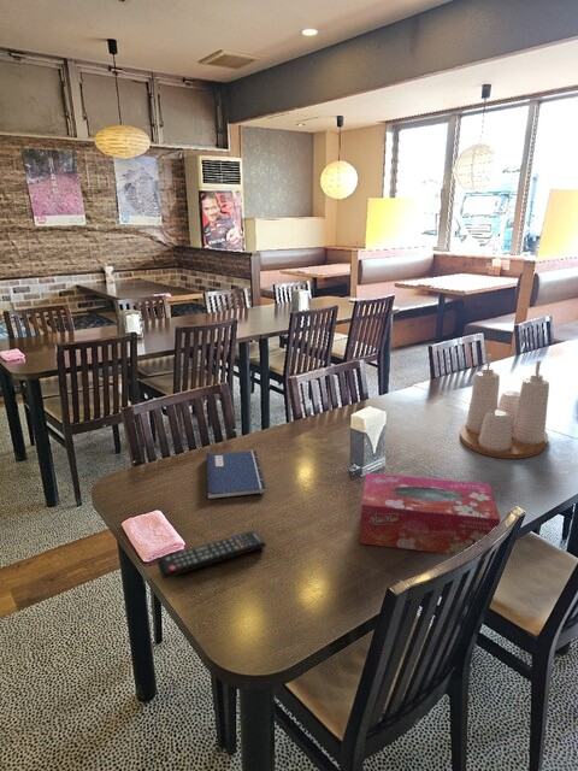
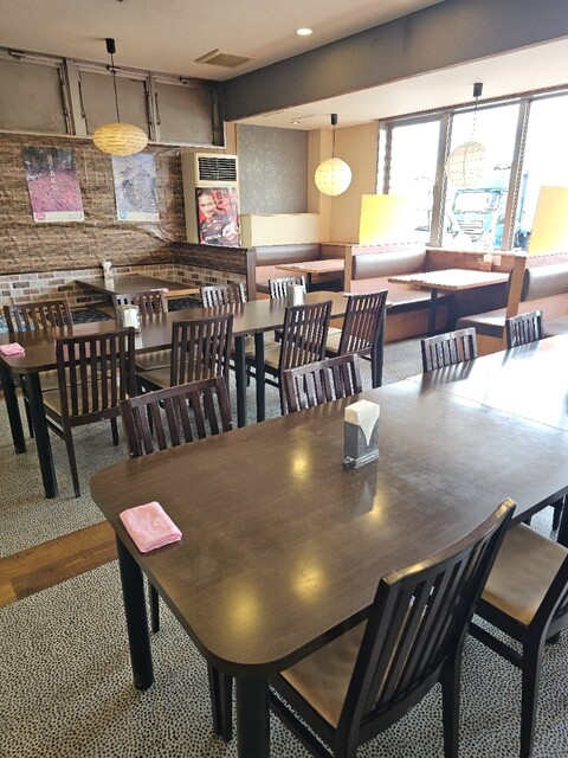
- paperback book (234, 471)
- remote control (213, 553)
- tissue box (425, 512)
- condiment set (507, 398)
